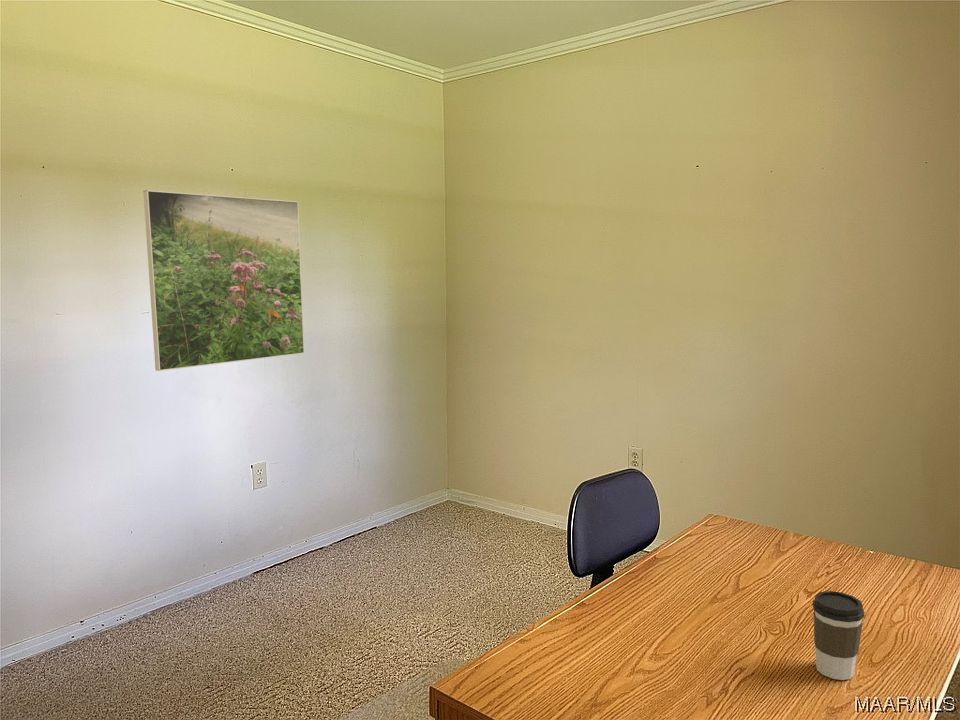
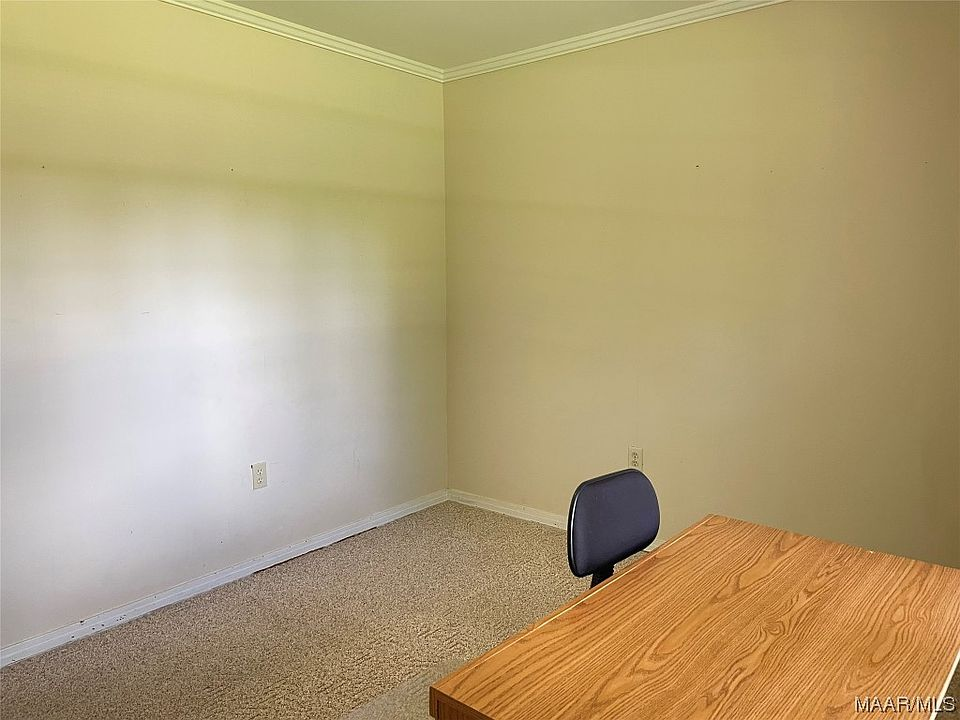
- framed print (231, 280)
- coffee cup (836, 635)
